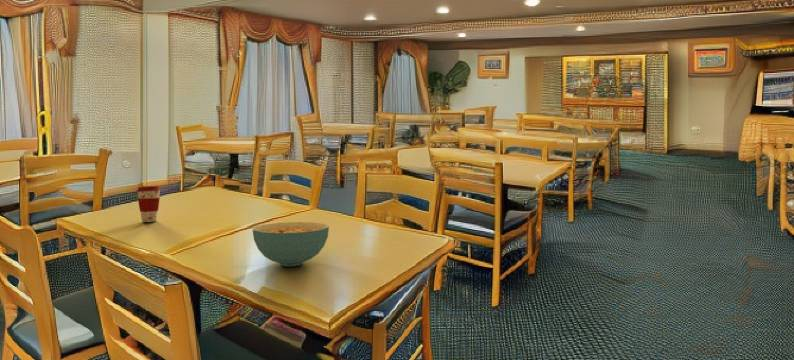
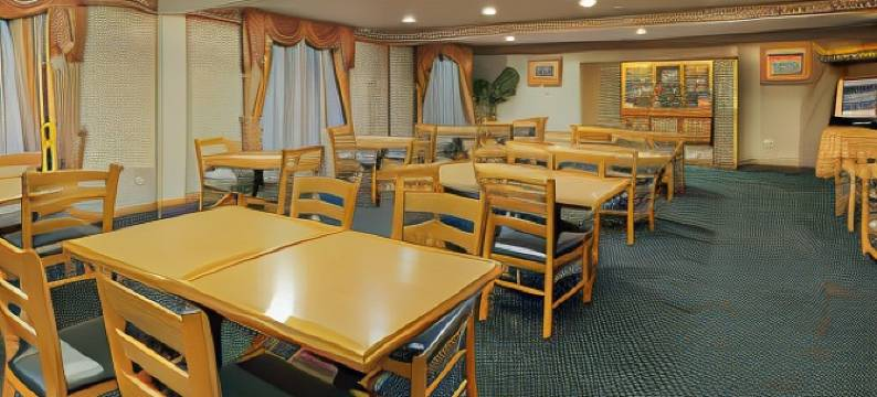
- cereal bowl (291, 245)
- coffee cup (148, 203)
